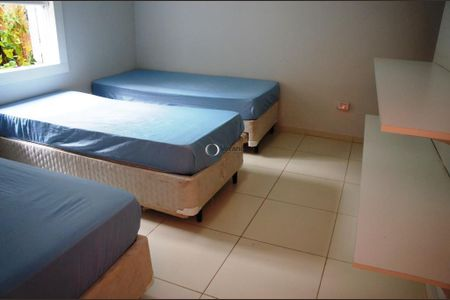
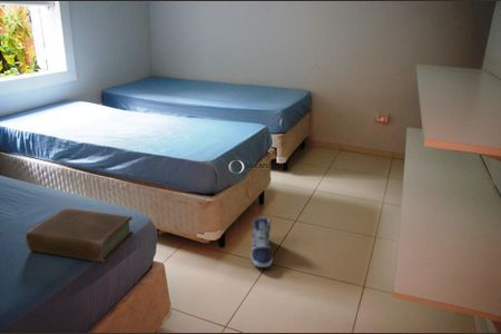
+ sneaker (262, 239)
+ book (81, 233)
